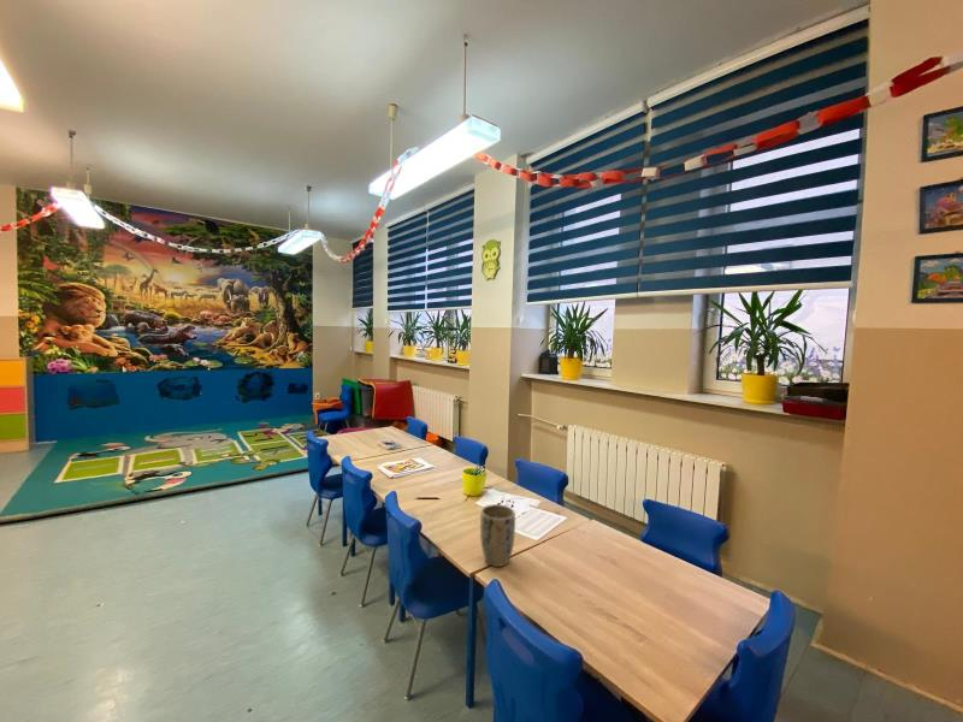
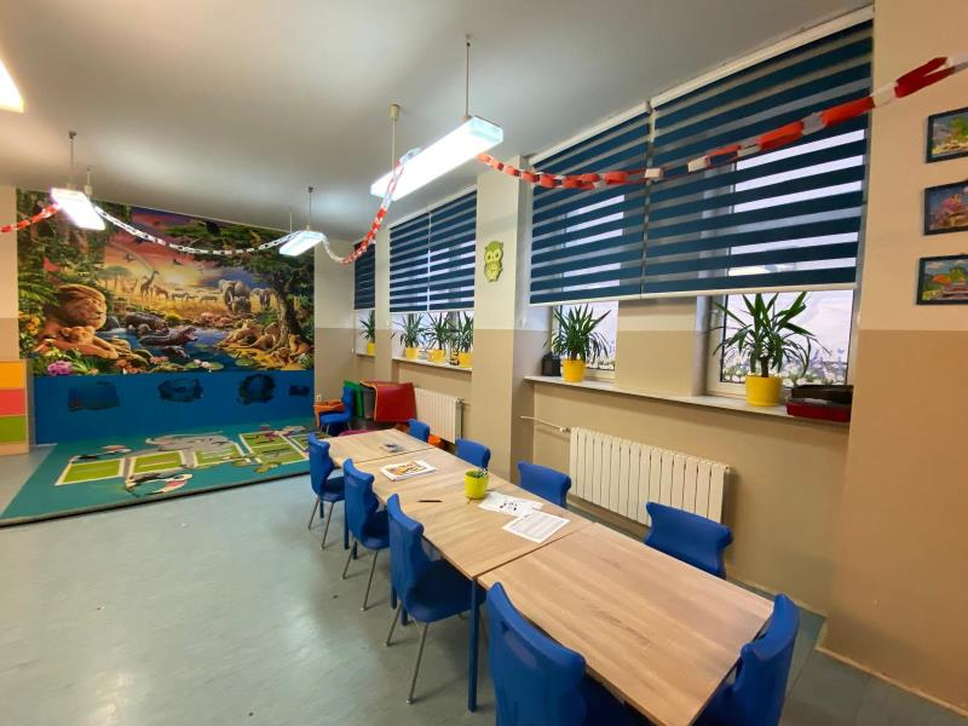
- plant pot (497, 535)
